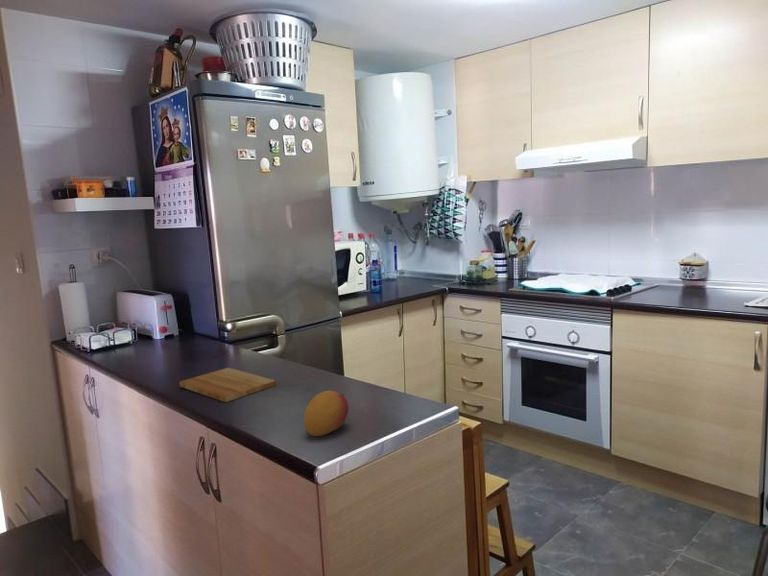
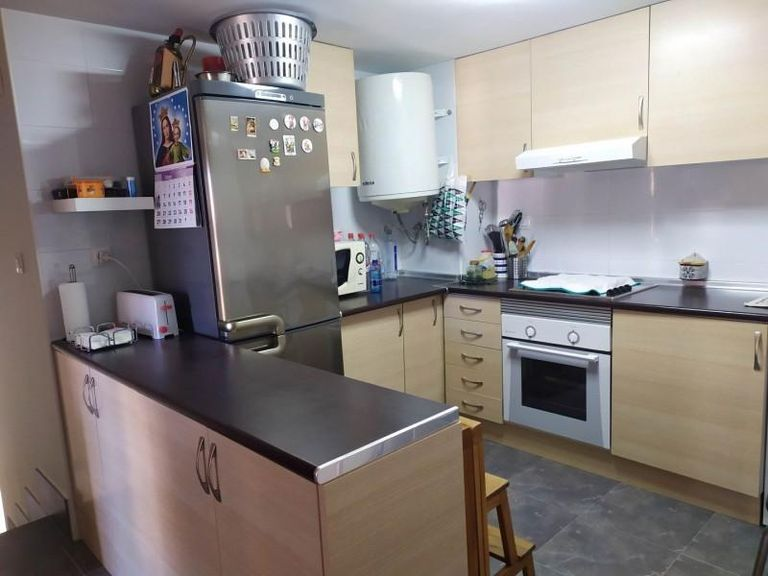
- cutting board (227, 383)
- fruit (326, 412)
